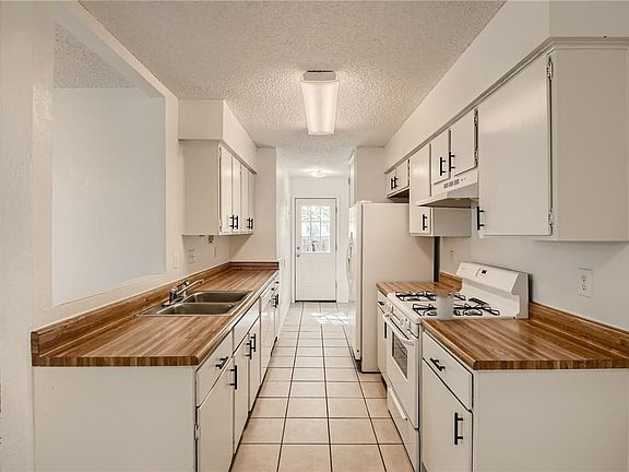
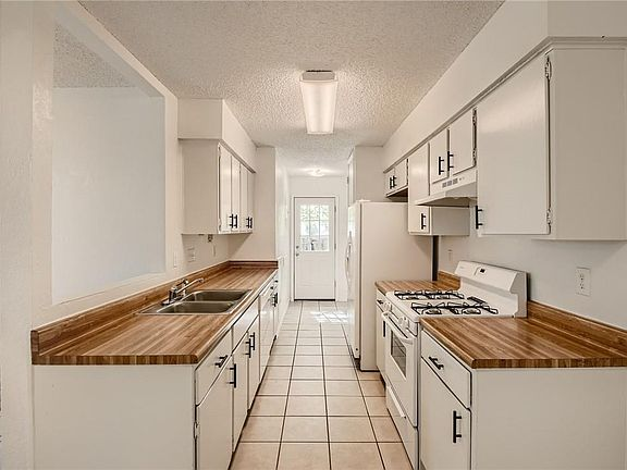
- utensil holder (443, 303)
